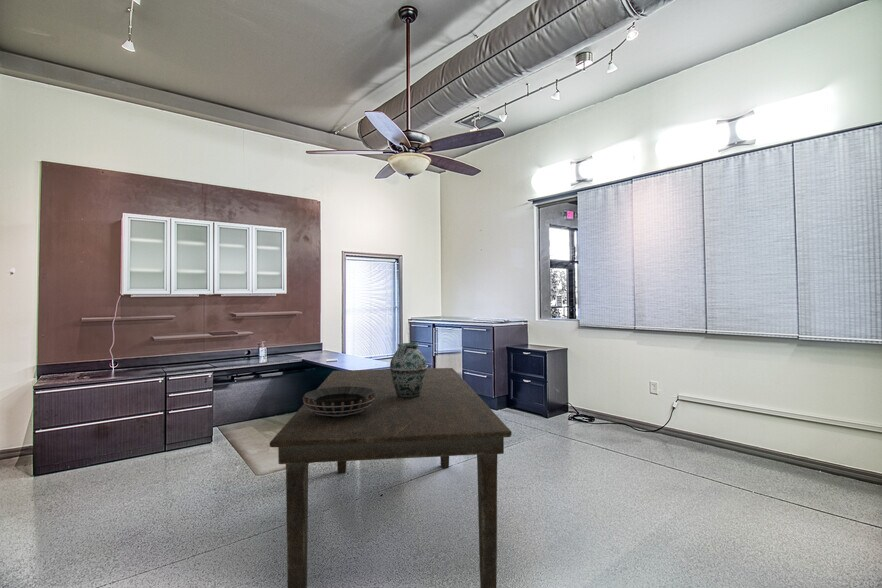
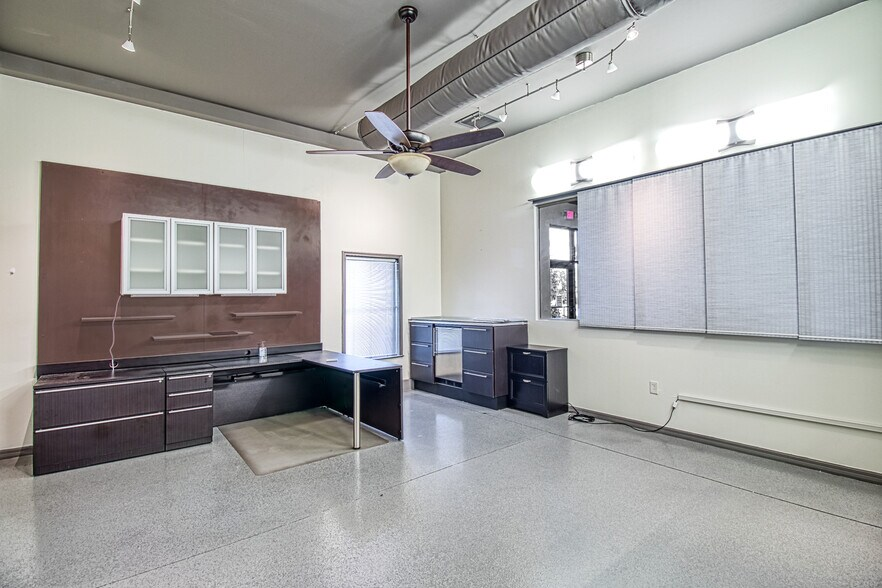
- decorative bowl (339, 402)
- dining table (394, 455)
- vase (408, 369)
